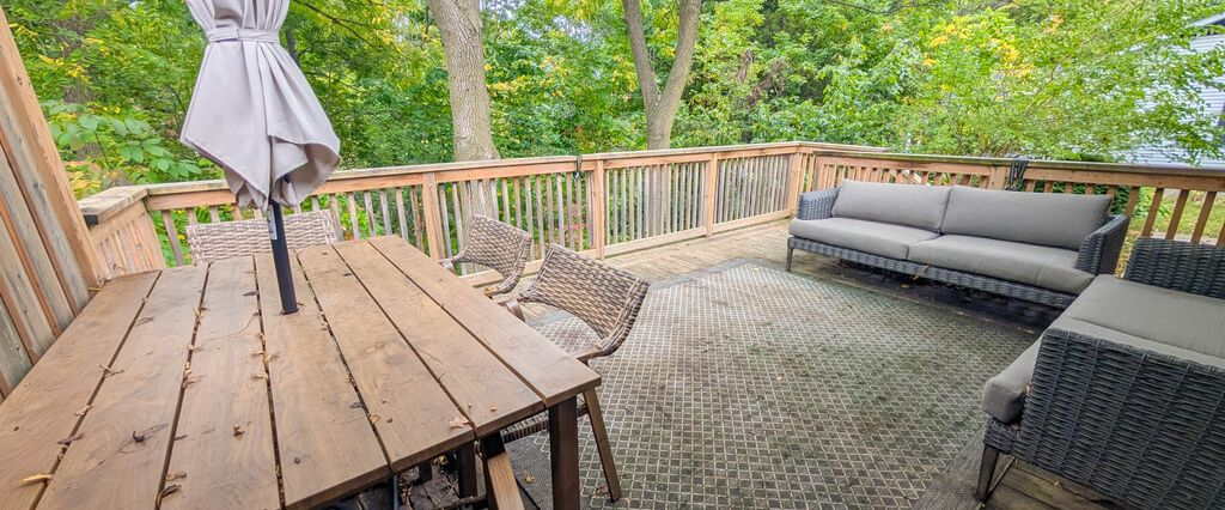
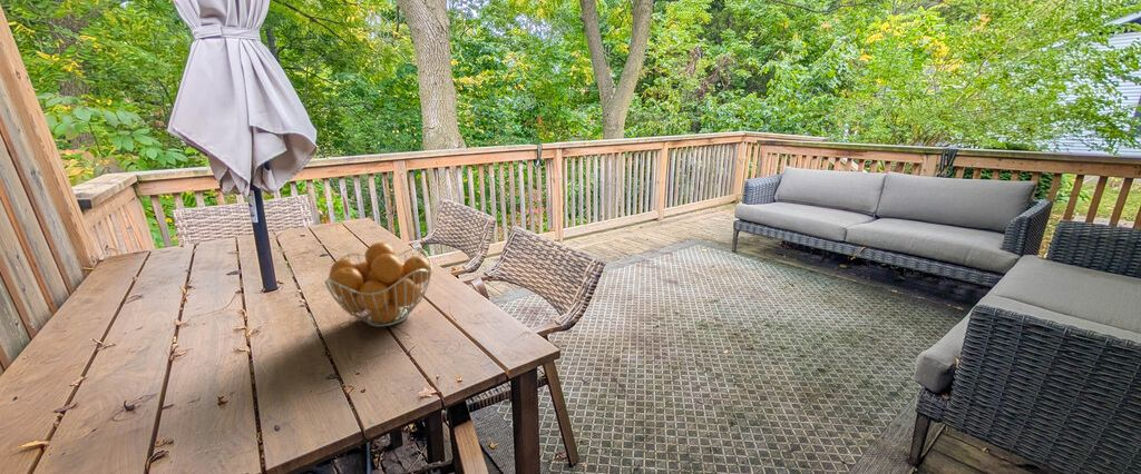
+ fruit basket (382, 283)
